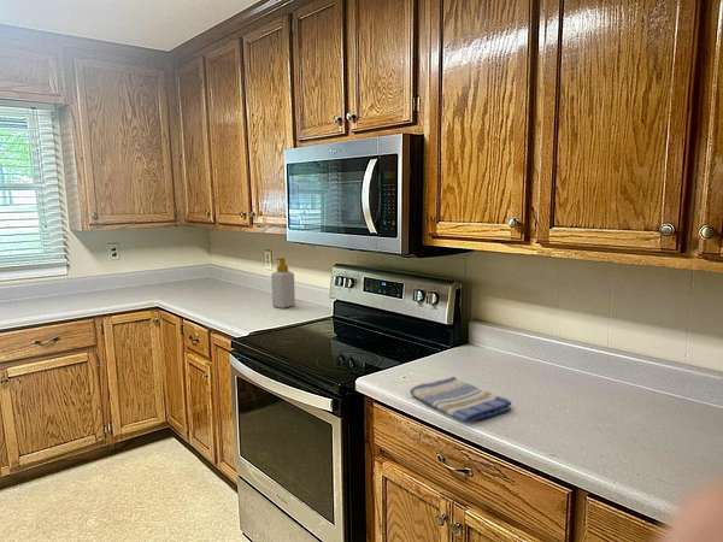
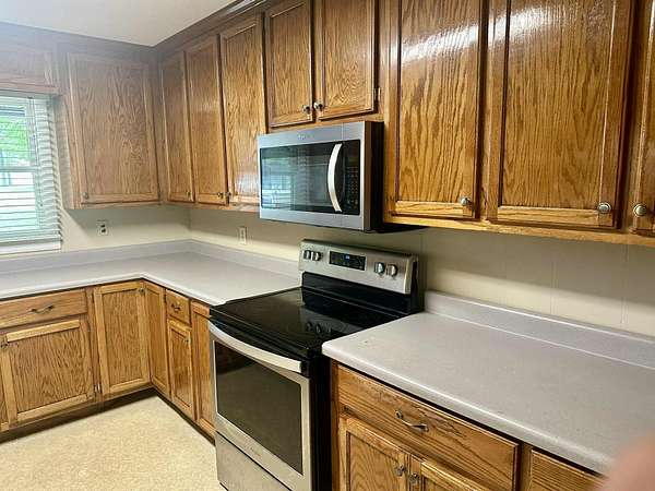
- dish towel (458, 396)
- soap bottle (282, 282)
